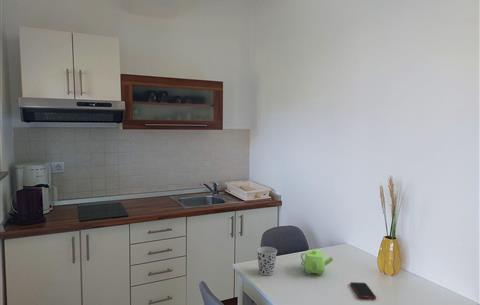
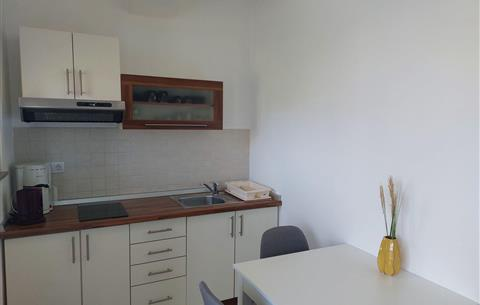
- teapot (316, 261)
- cup (266, 261)
- cell phone (362, 290)
